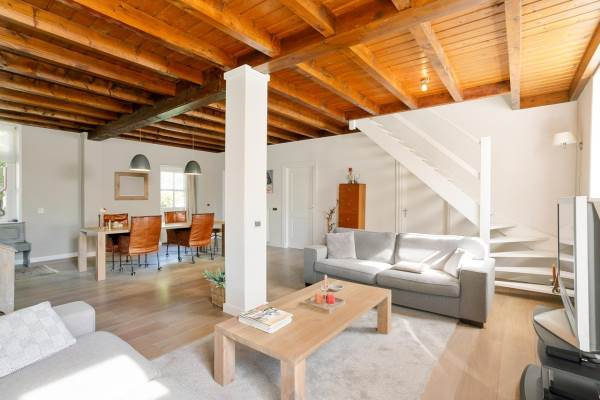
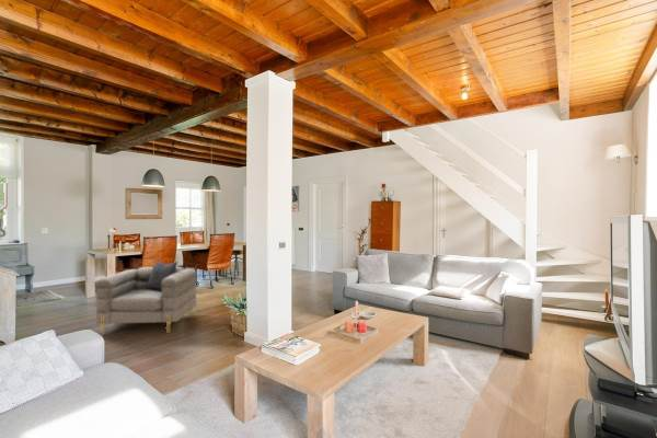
+ armchair (150, 292)
